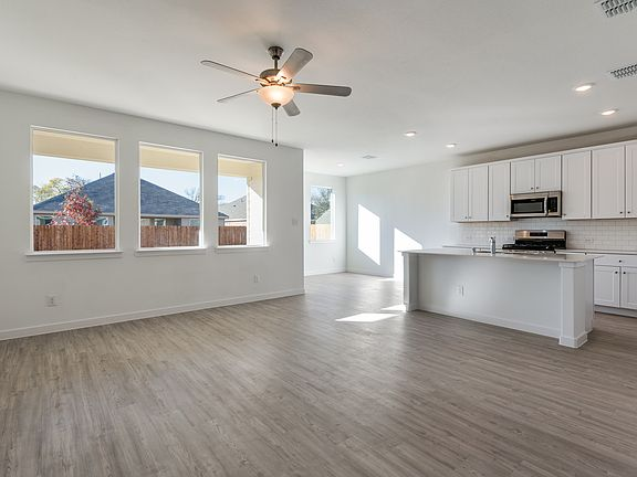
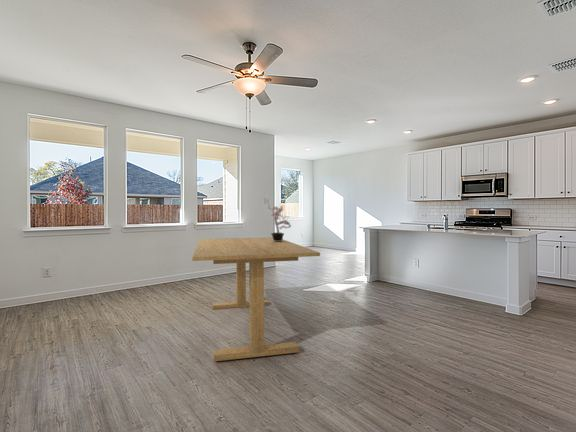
+ potted plant (279, 222)
+ dining table (245, 284)
